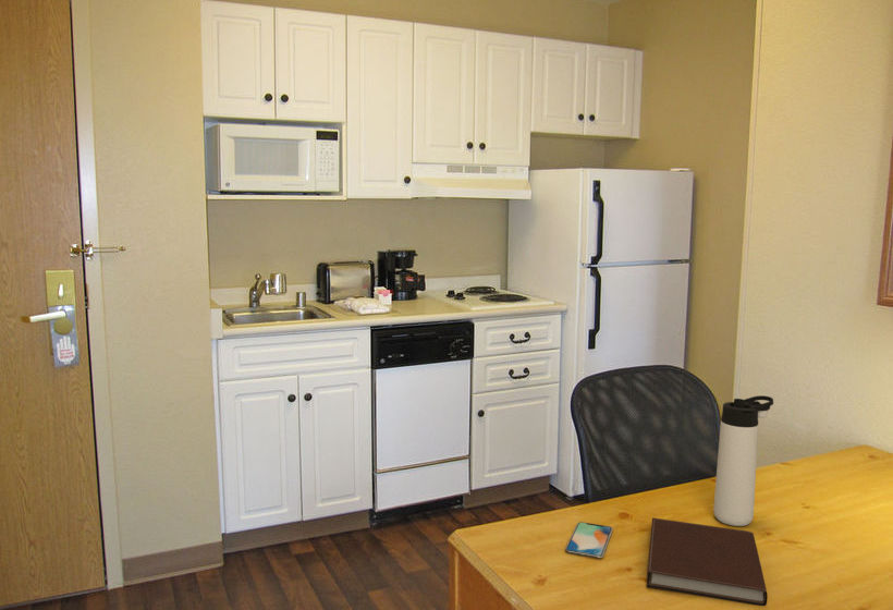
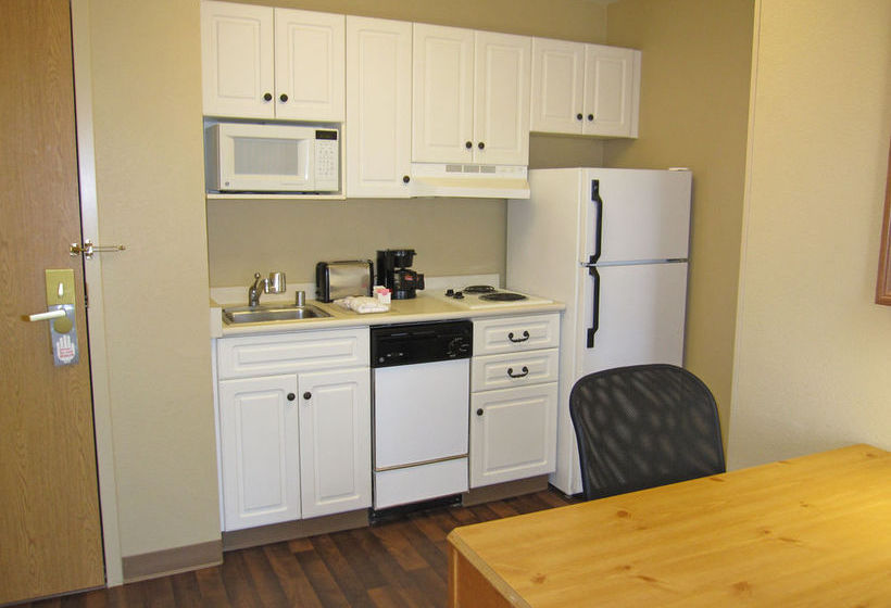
- smartphone (589, 538)
- thermos bottle (744, 459)
- notebook (702, 558)
